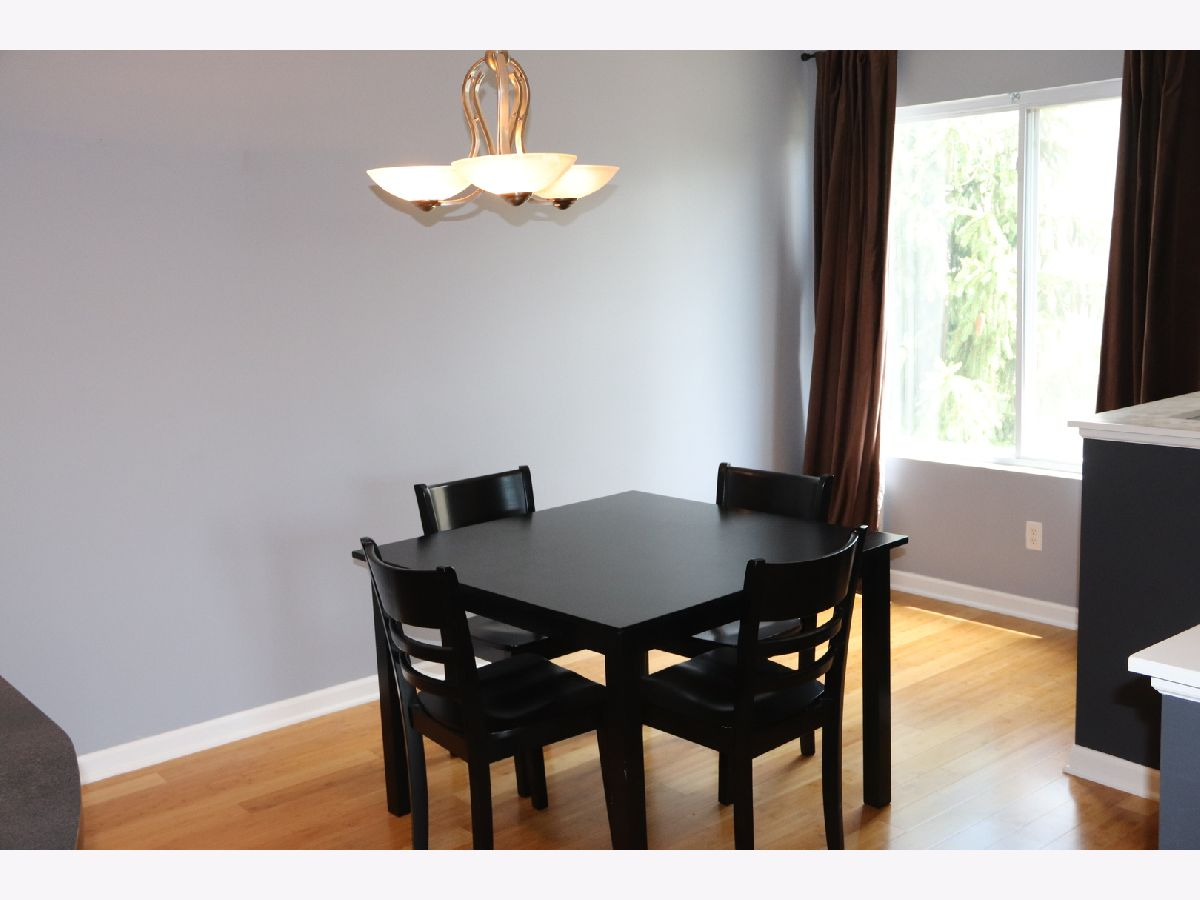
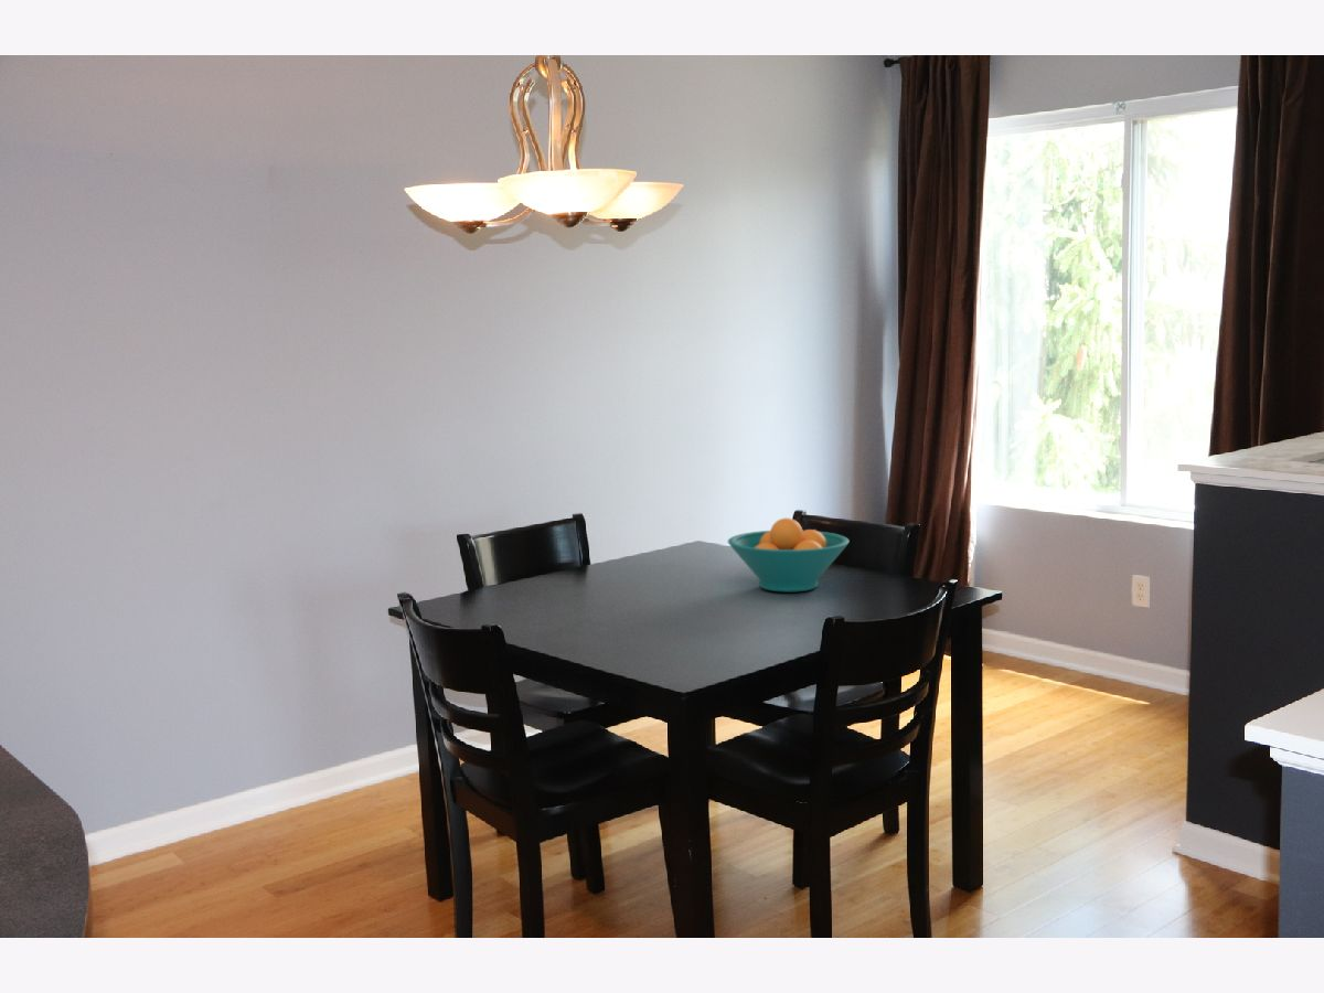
+ fruit bowl (788, 552)
